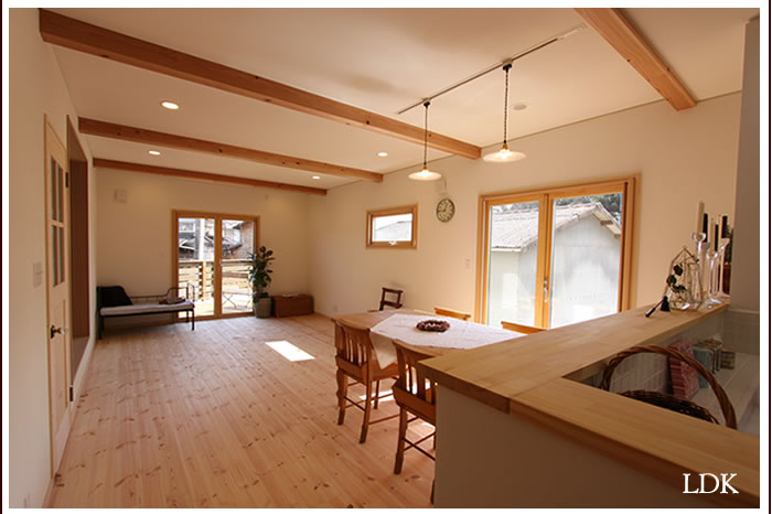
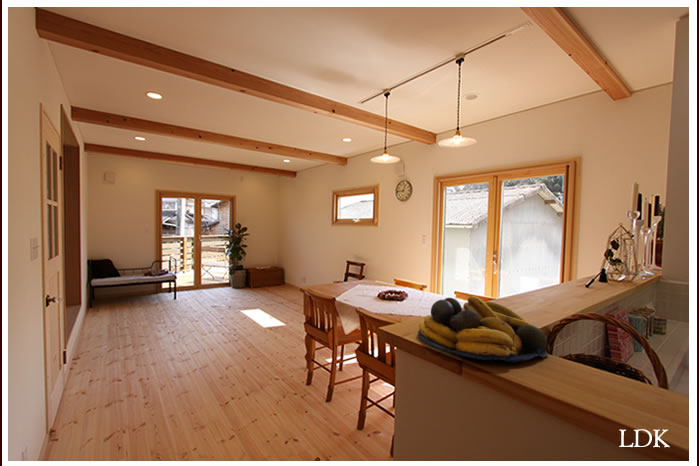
+ fruit bowl (476, 319)
